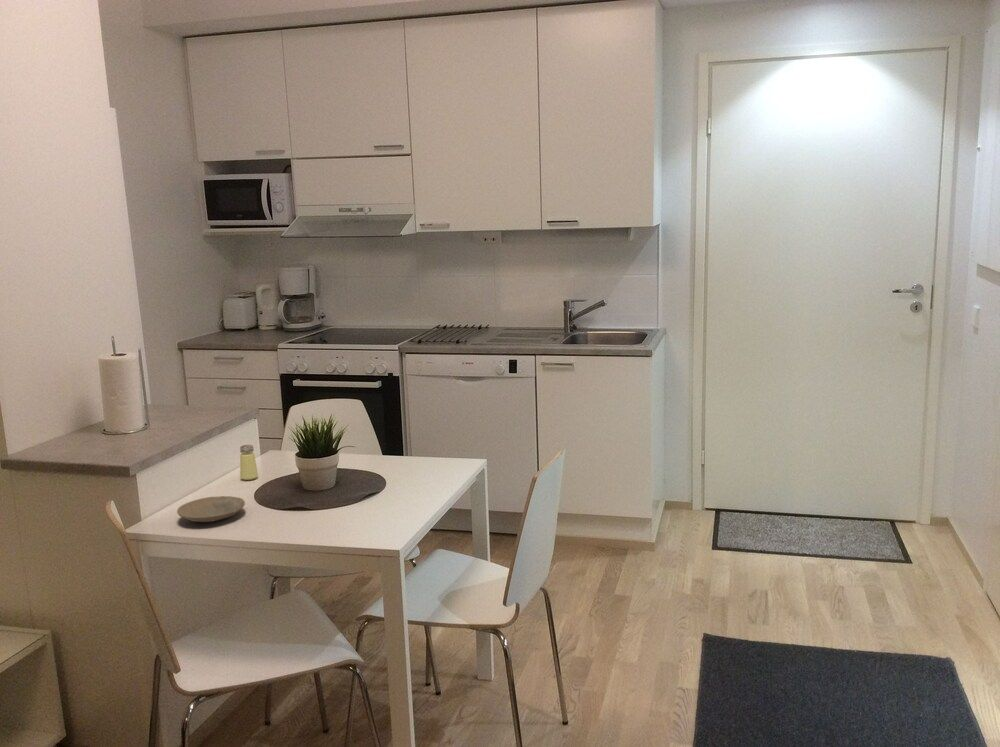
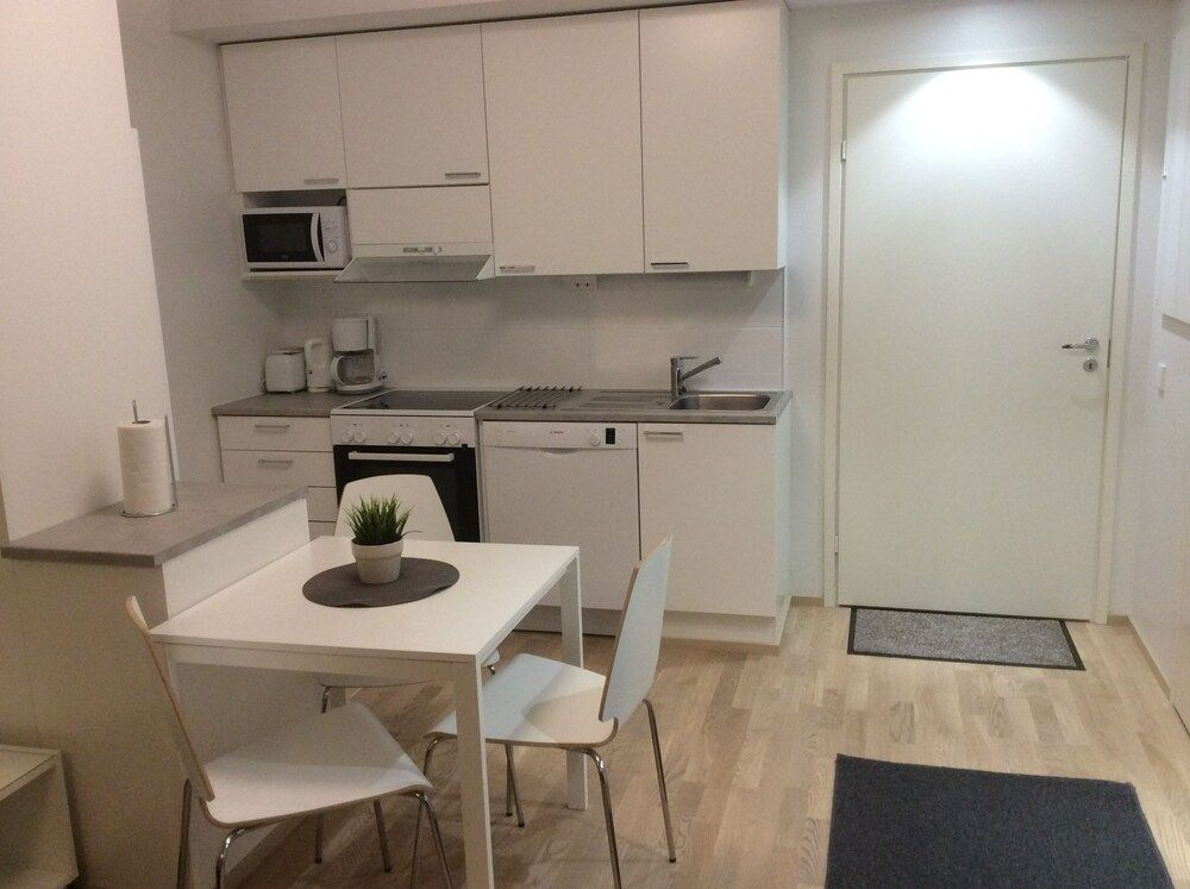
- saltshaker (247, 461)
- plate (211, 511)
